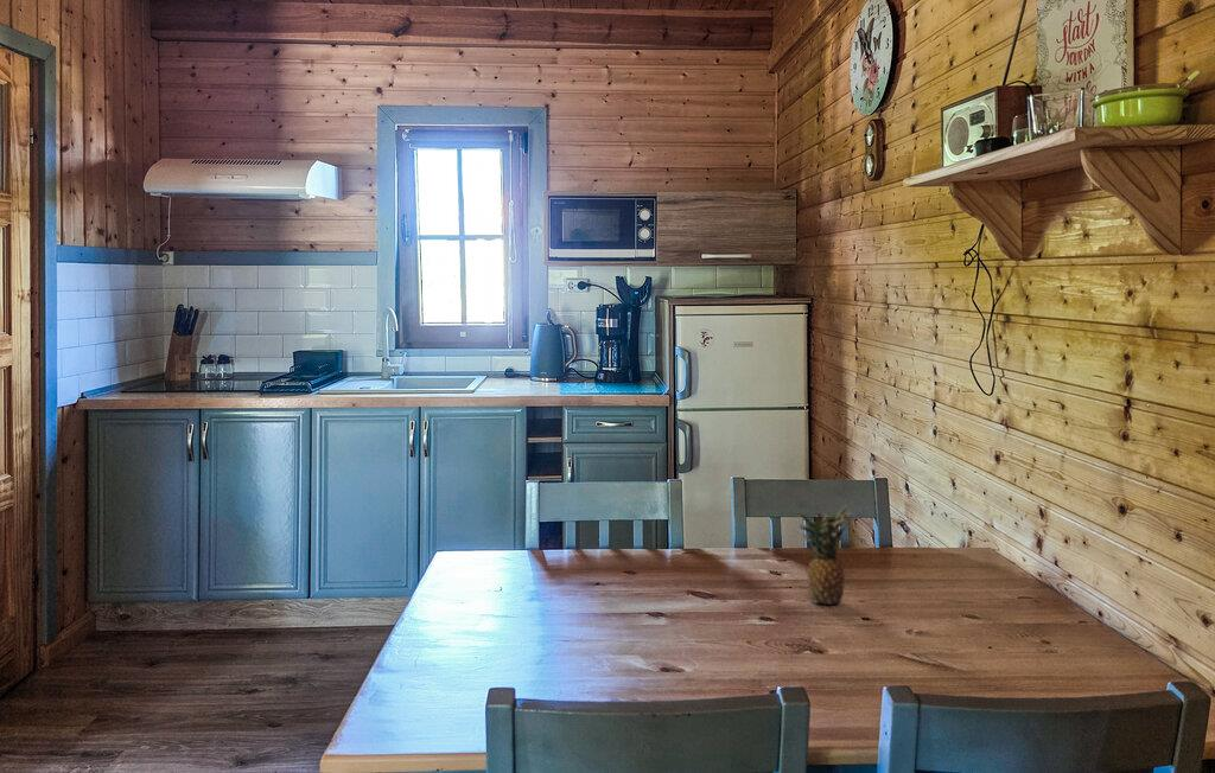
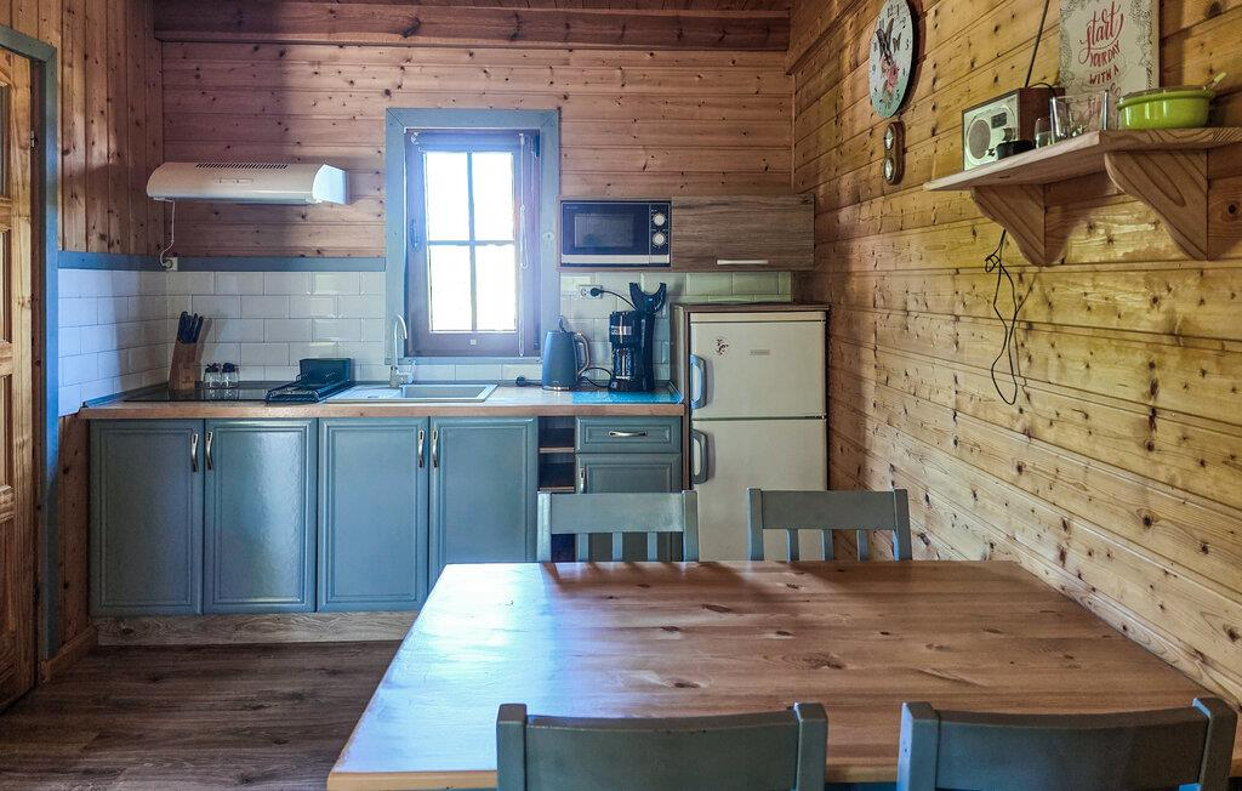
- fruit (825, 554)
